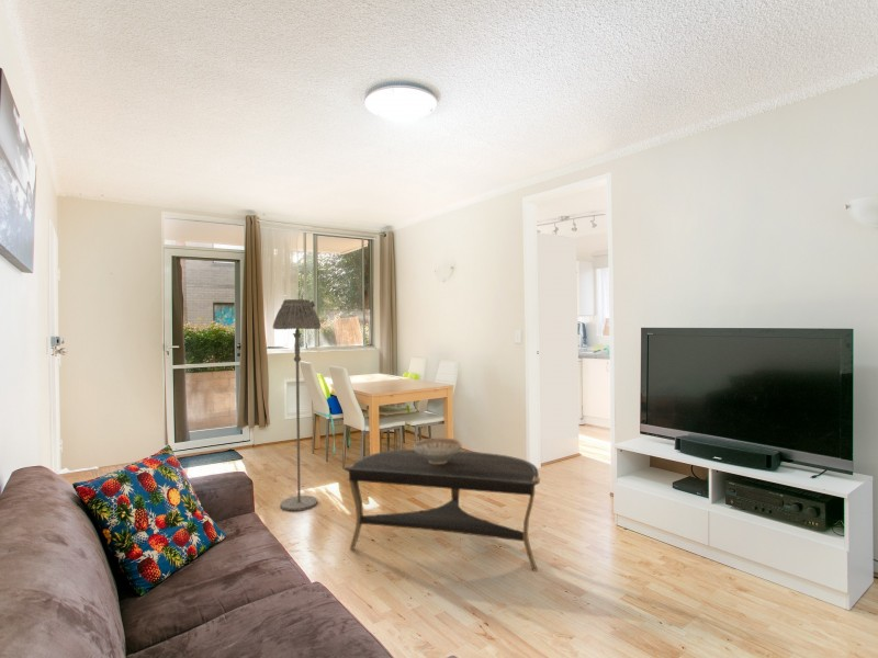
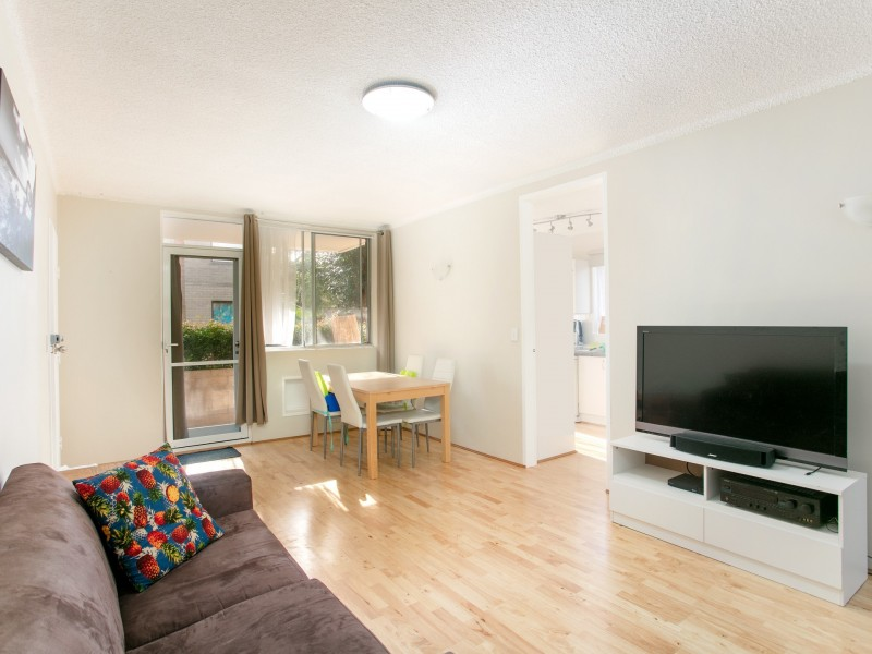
- floor lamp (297, 401)
- coffee table (448, 502)
- decorative bowl (438, 452)
